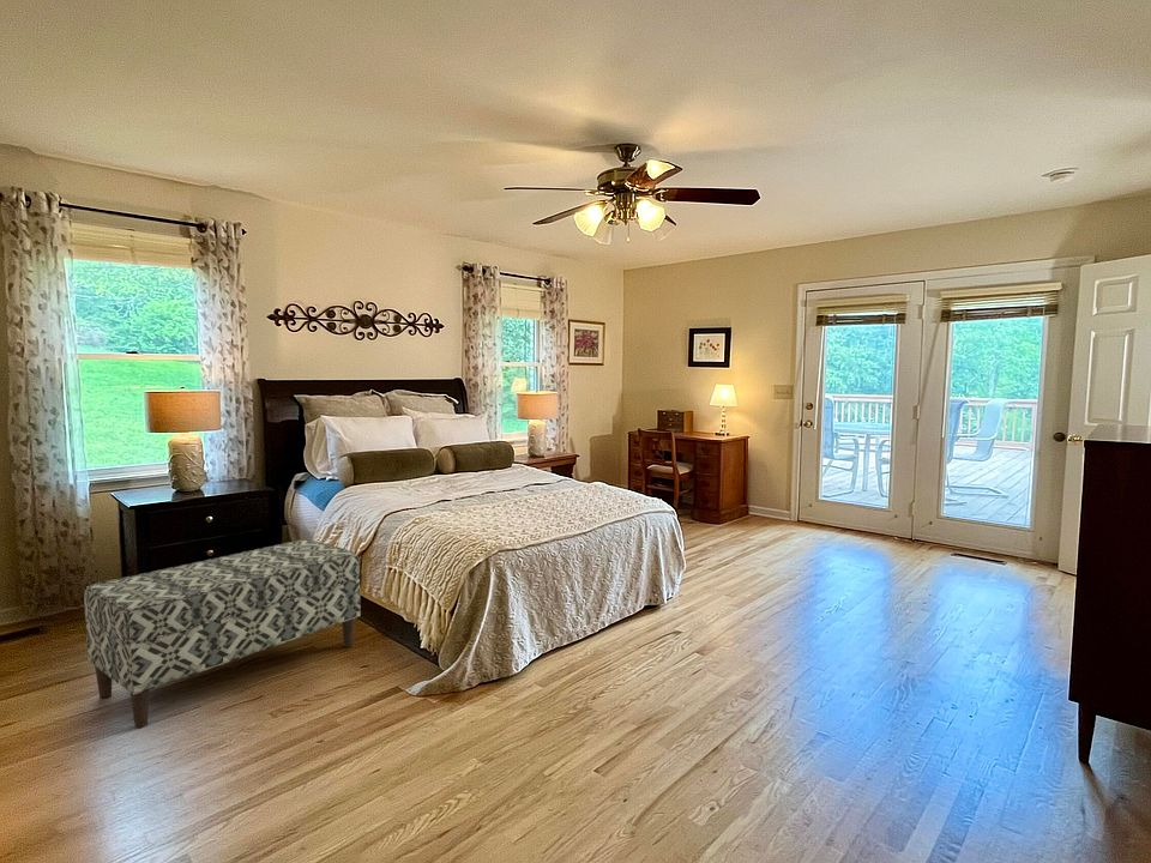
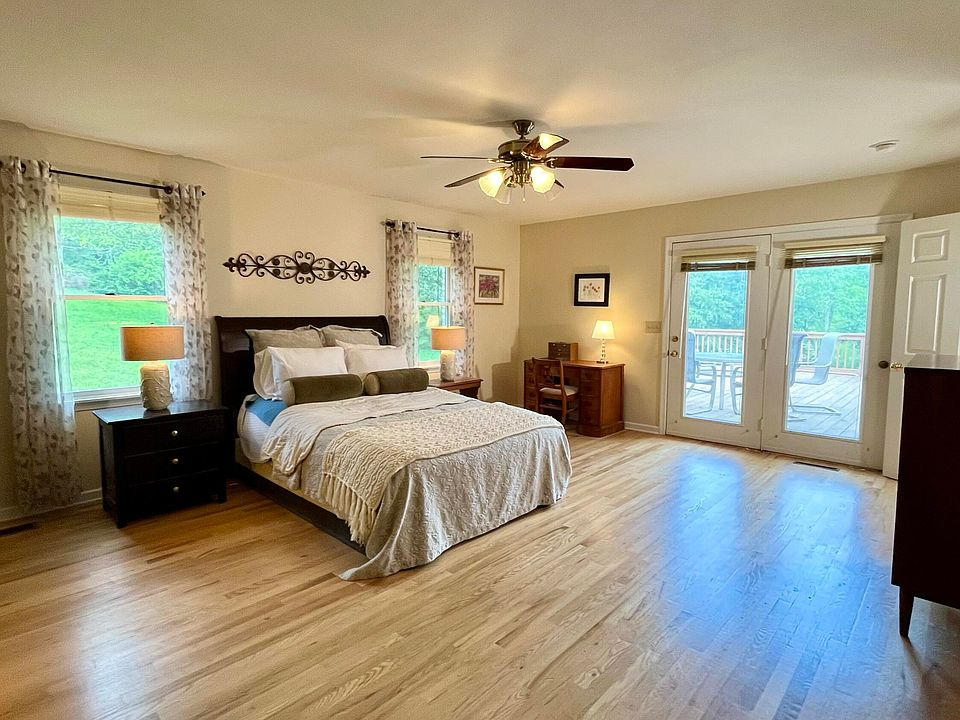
- bench (235, 617)
